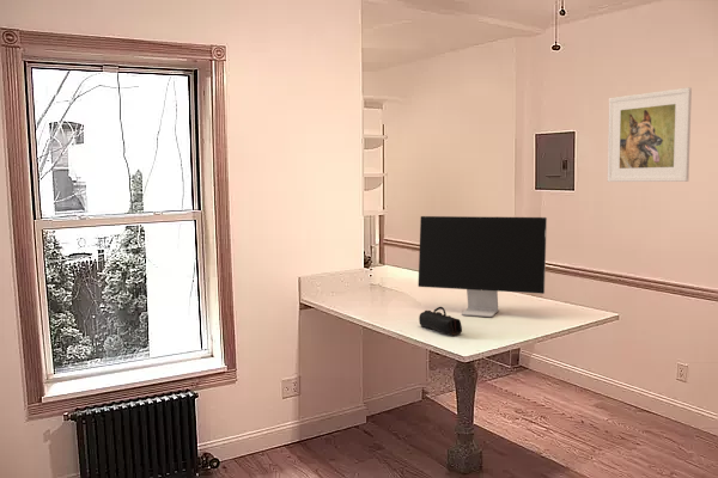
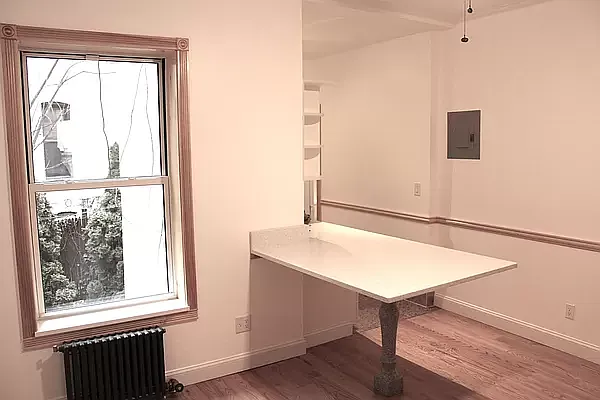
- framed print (646, 137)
- computer monitor (481, 264)
- pencil case (439, 318)
